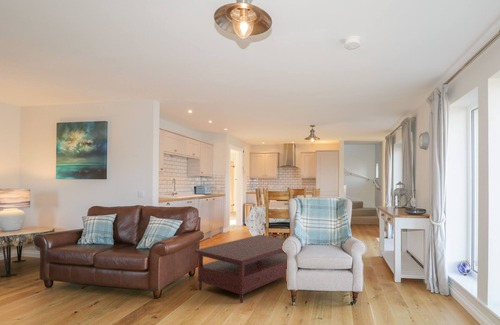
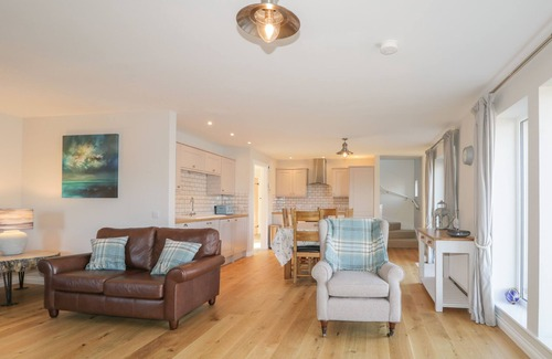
- coffee table (251, 264)
